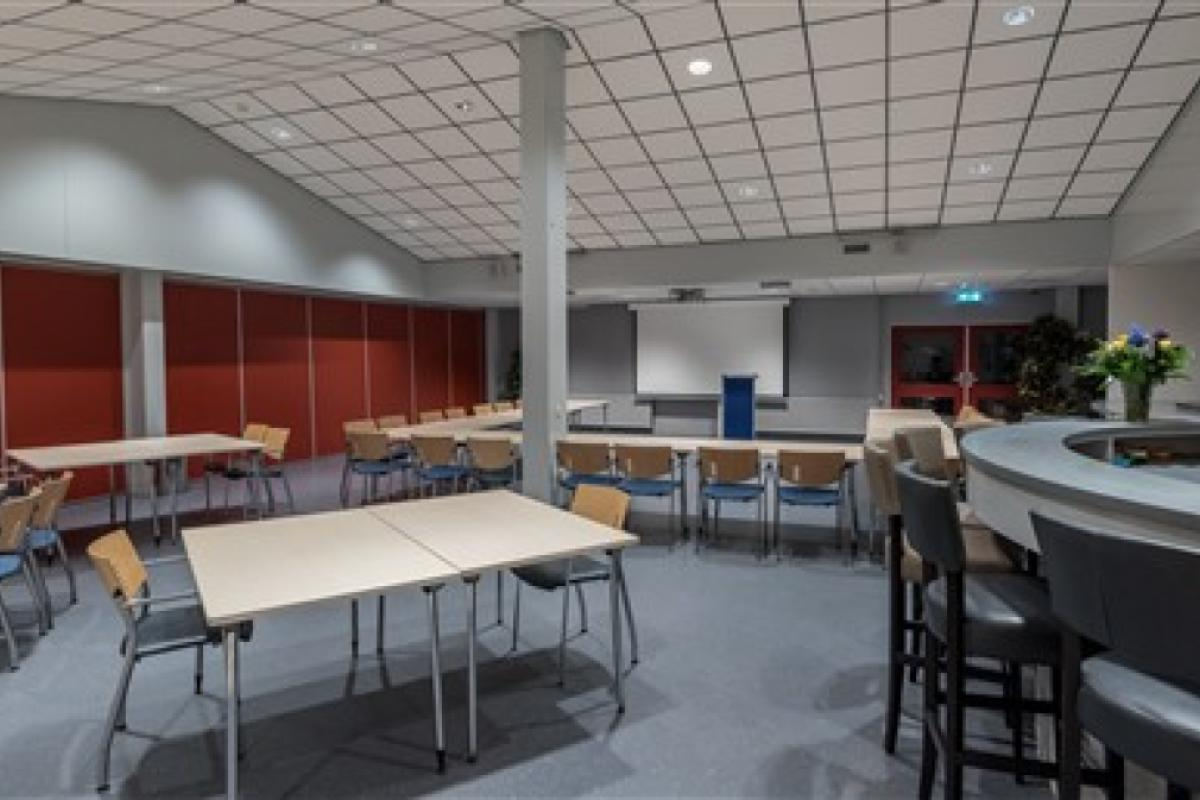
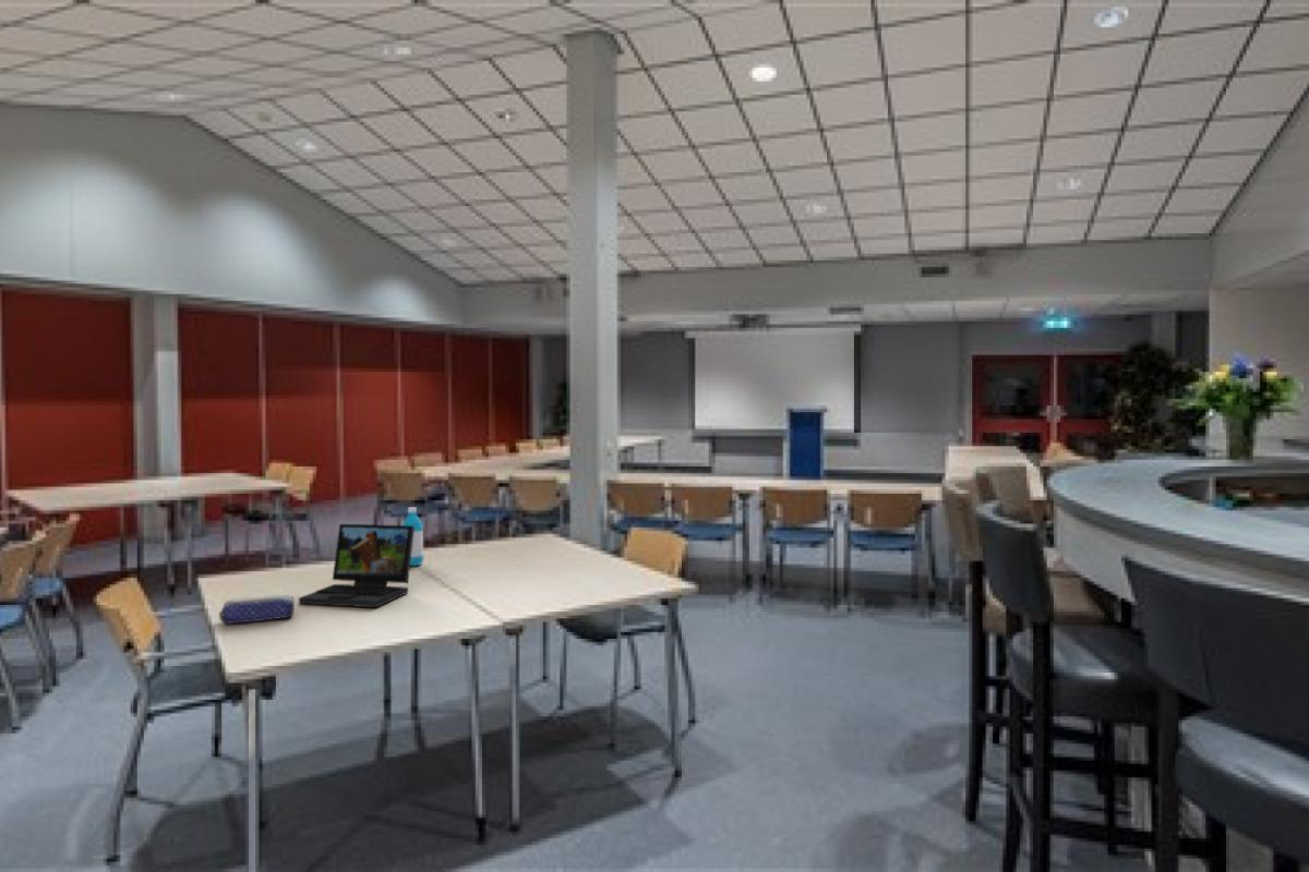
+ laptop (359, 562)
+ pencil case (257, 608)
+ water bottle (413, 536)
